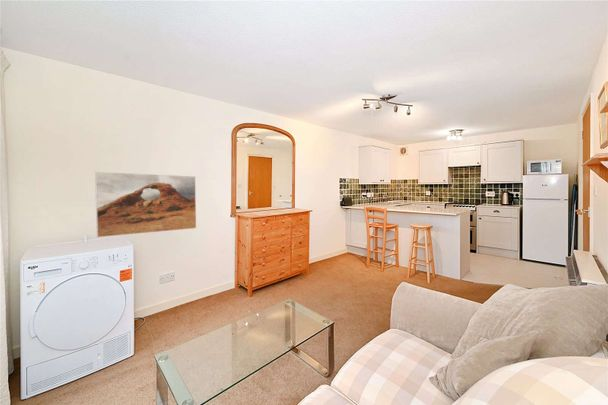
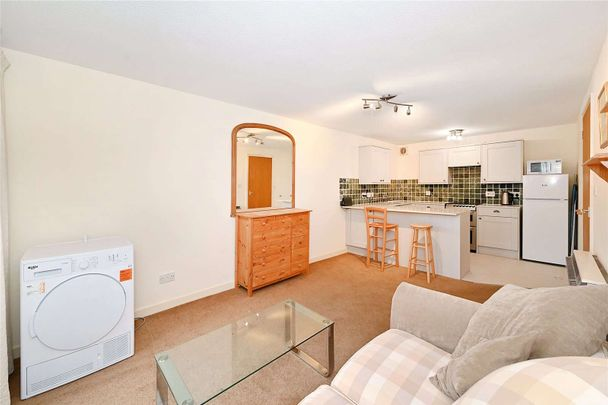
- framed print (151, 203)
